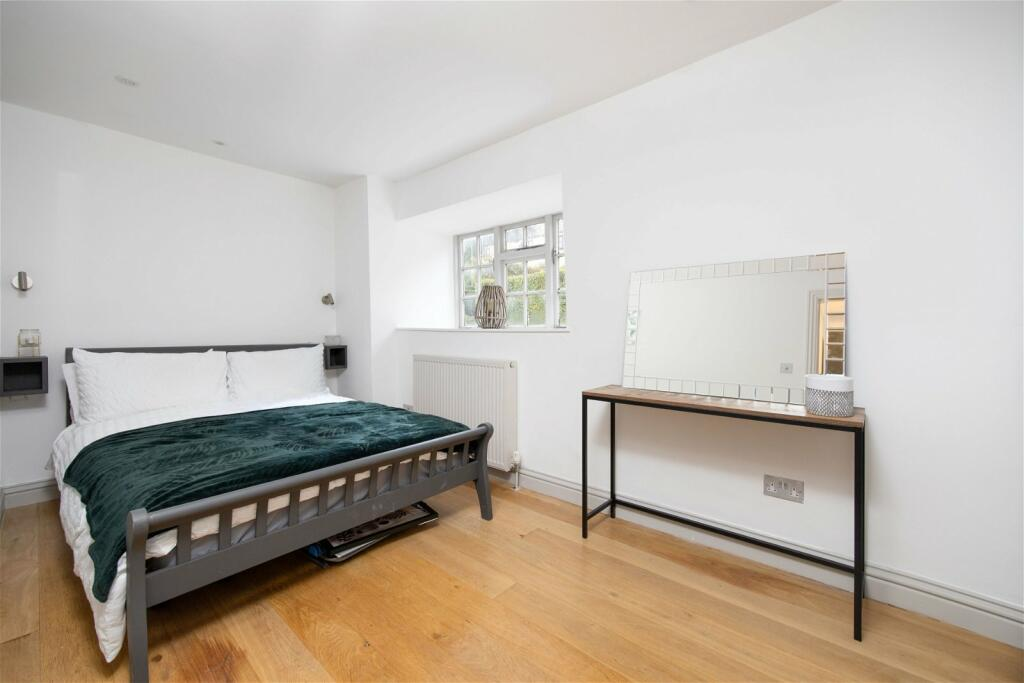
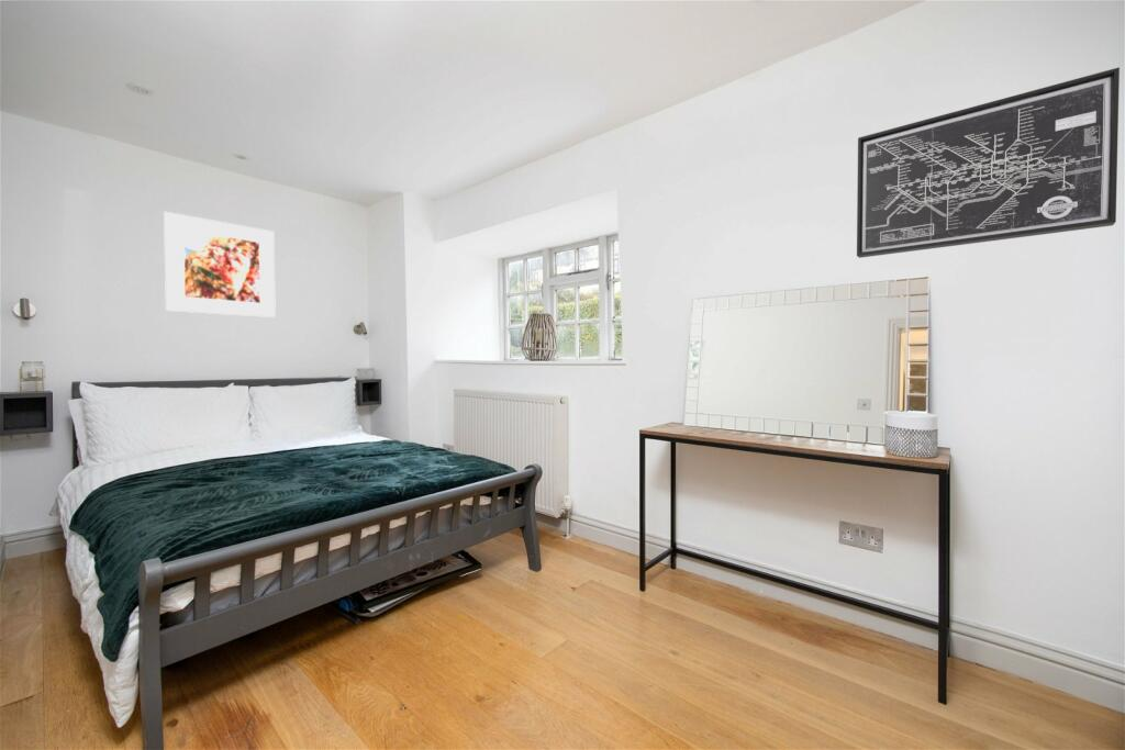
+ wall art (970, 176)
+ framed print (223, 268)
